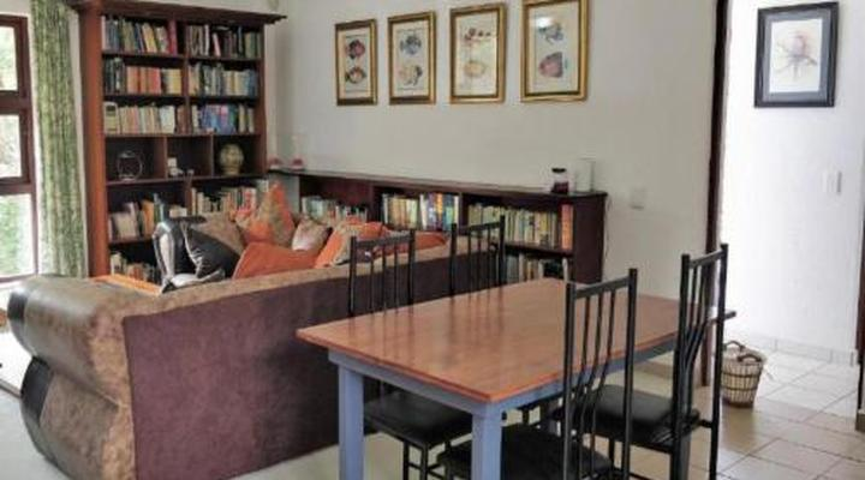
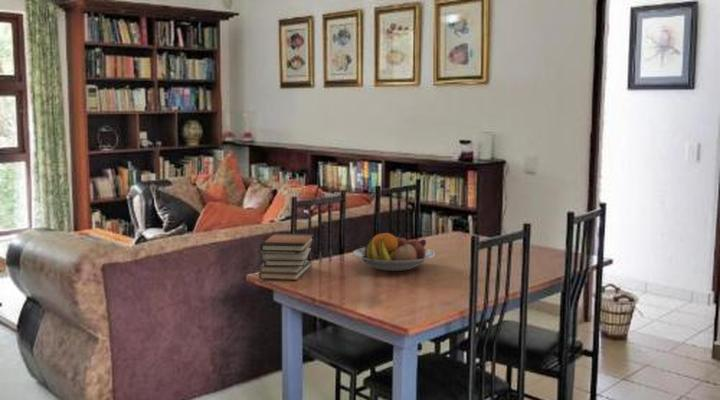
+ book stack (287, 255)
+ fruit bowl (393, 249)
